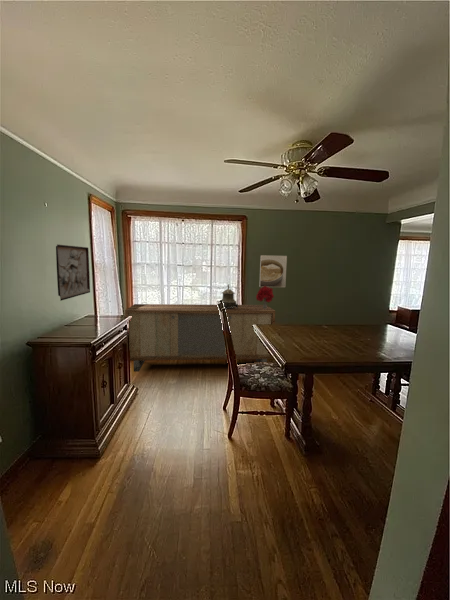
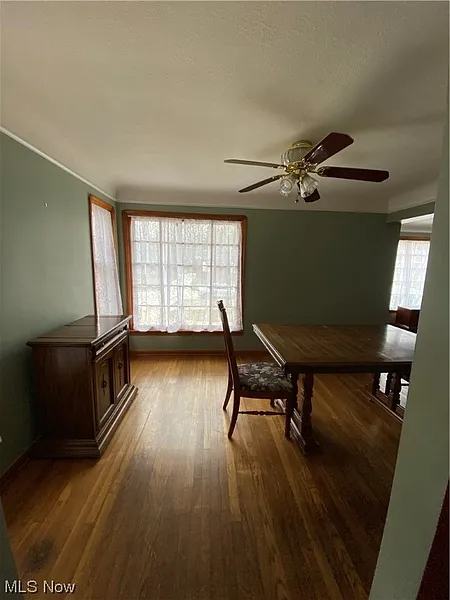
- wall relief (75, 271)
- decorative urn (228, 295)
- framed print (273, 271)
- bouquet (265, 297)
- sideboard (201, 335)
